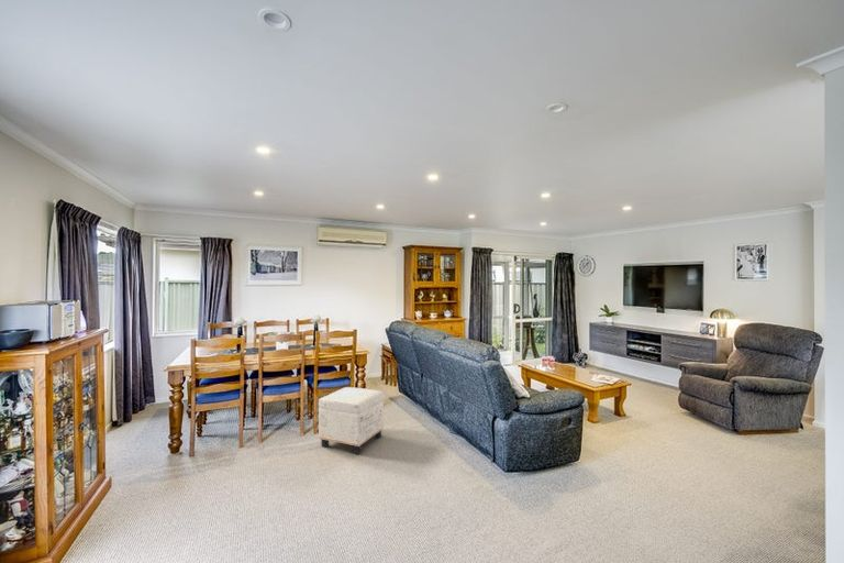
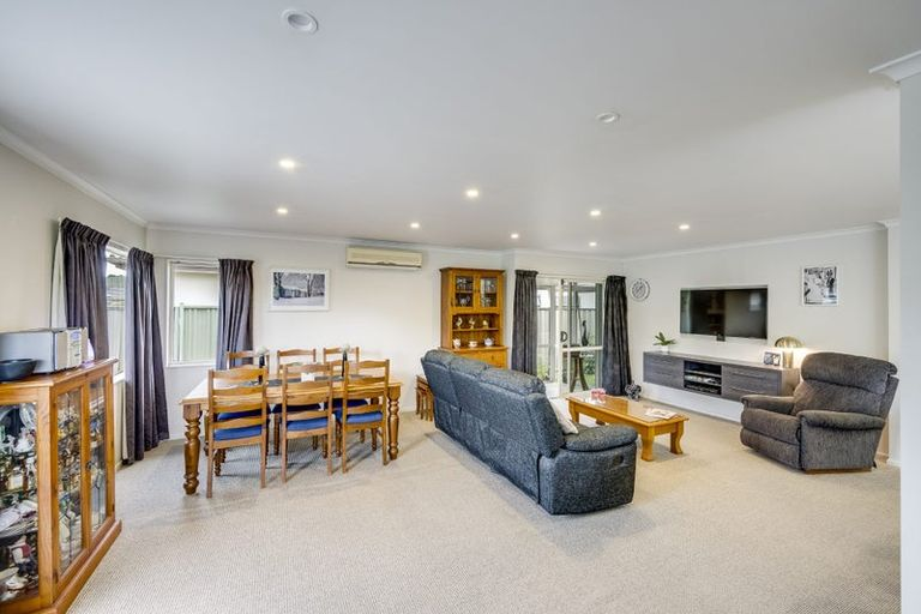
- ottoman (352, 417)
